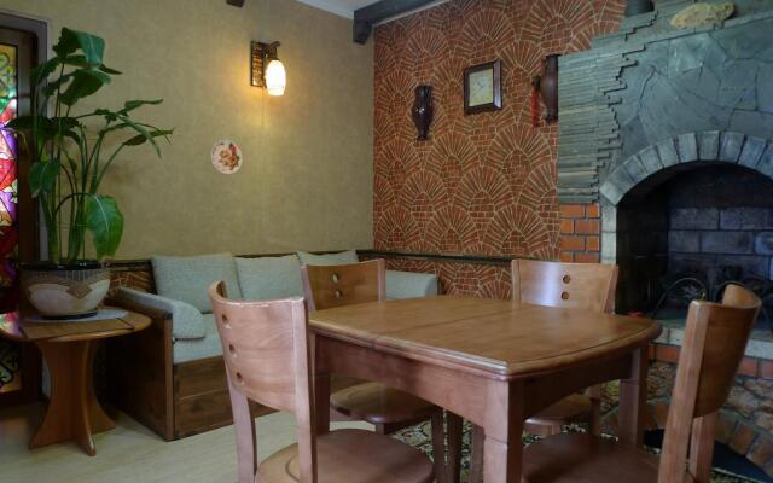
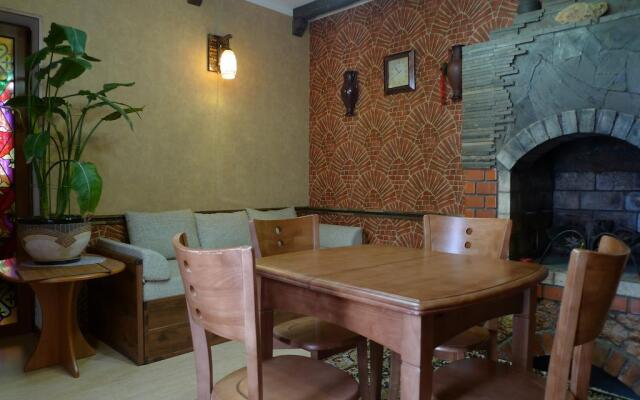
- decorative plate (226, 157)
